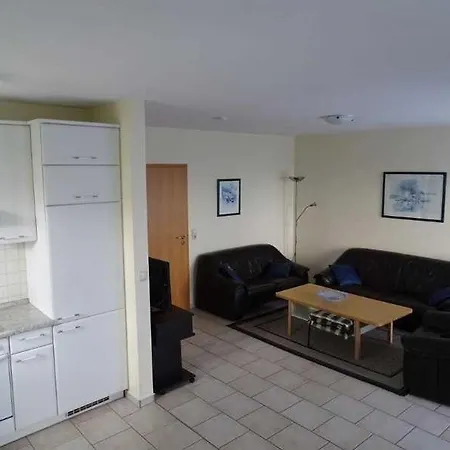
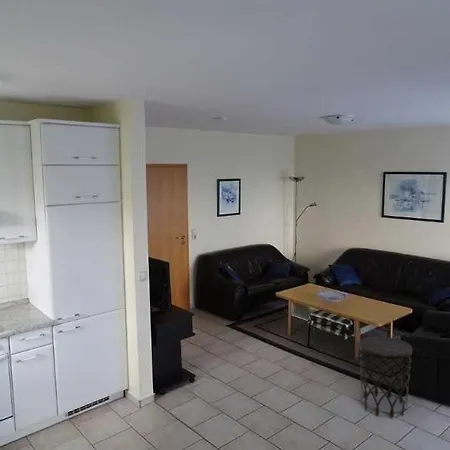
+ side table (384, 376)
